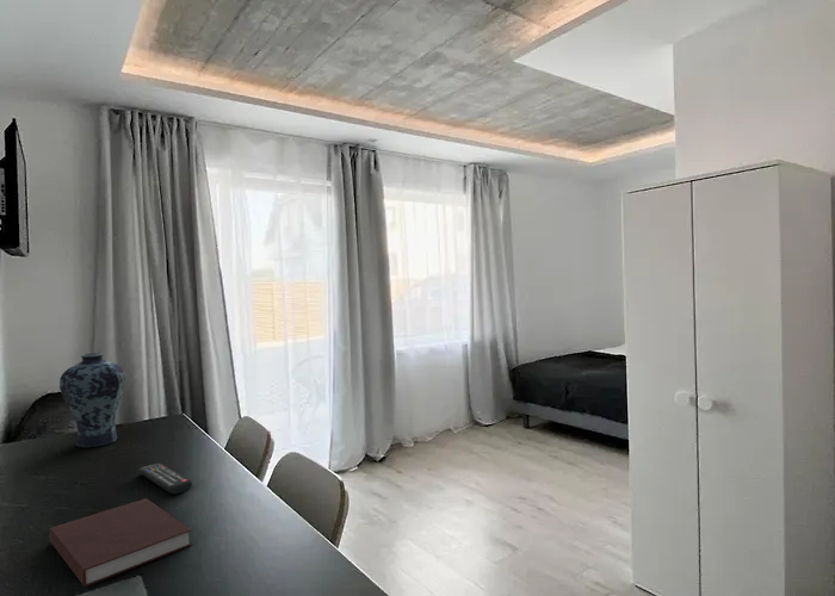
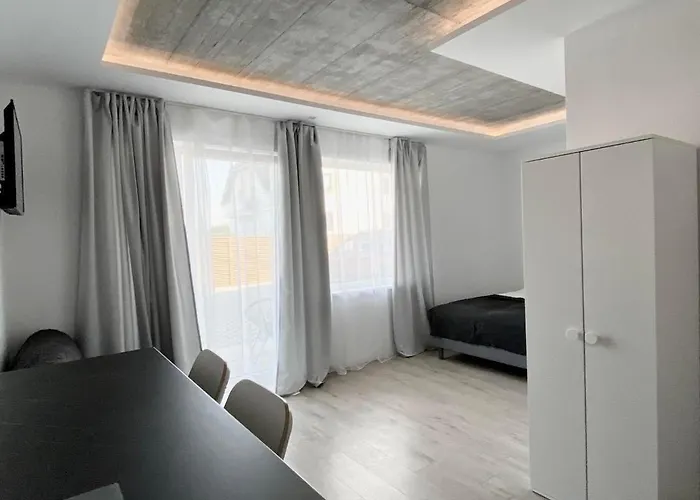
- vase (94, 398)
- notebook (119, 536)
- remote control (163, 477)
